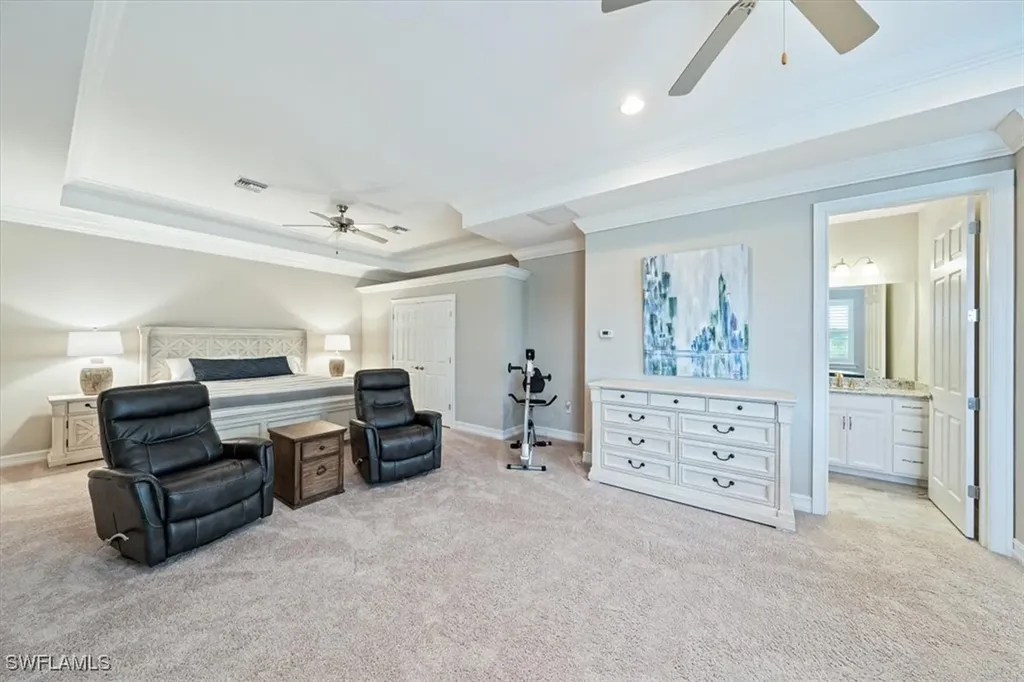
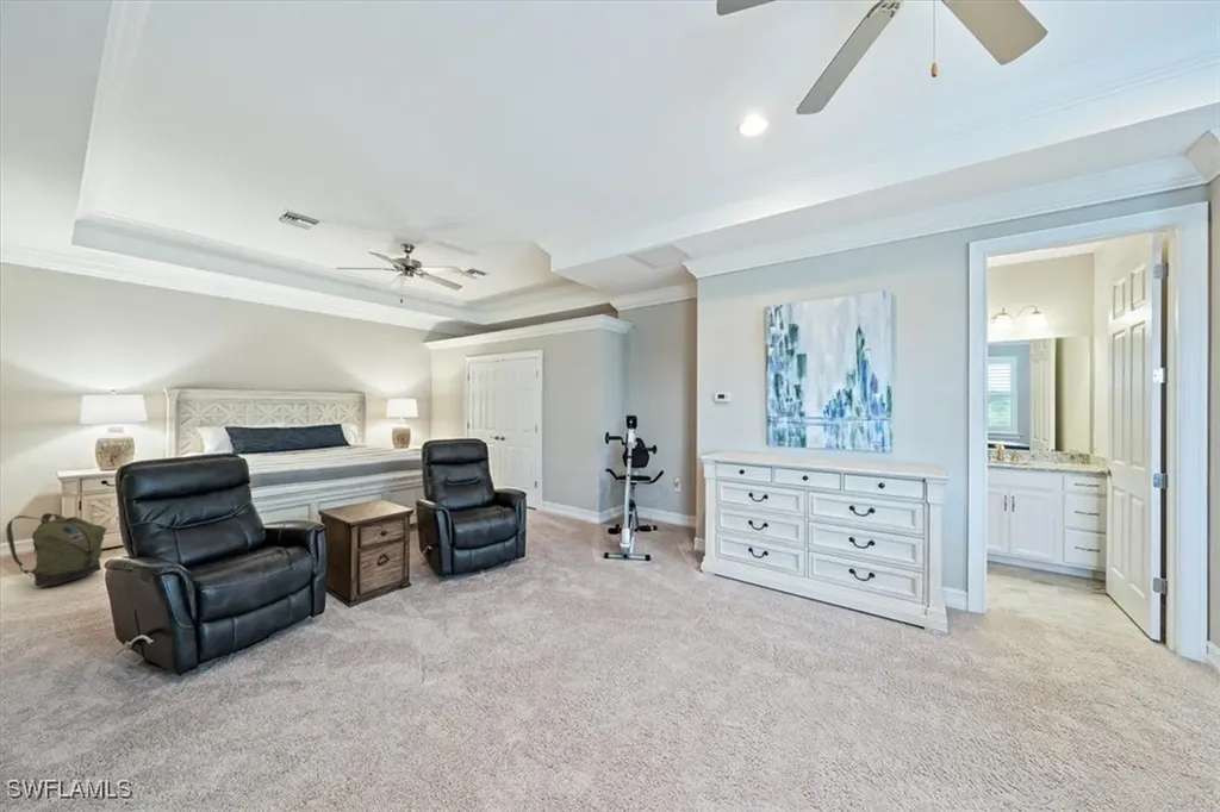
+ backpack (58, 545)
